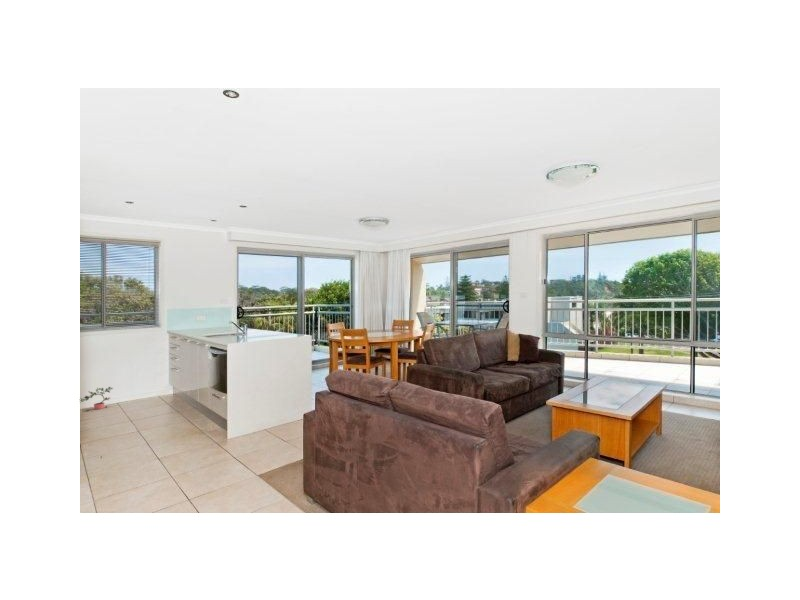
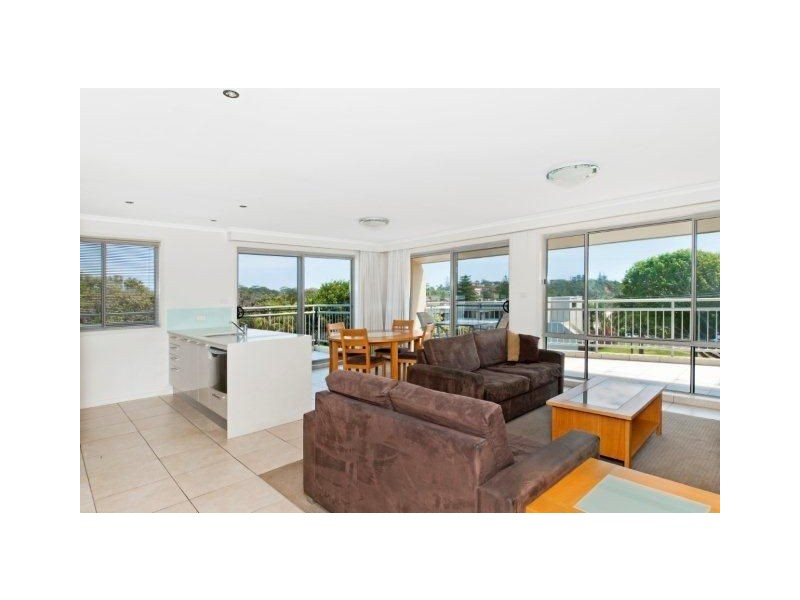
- potted plant (93, 395)
